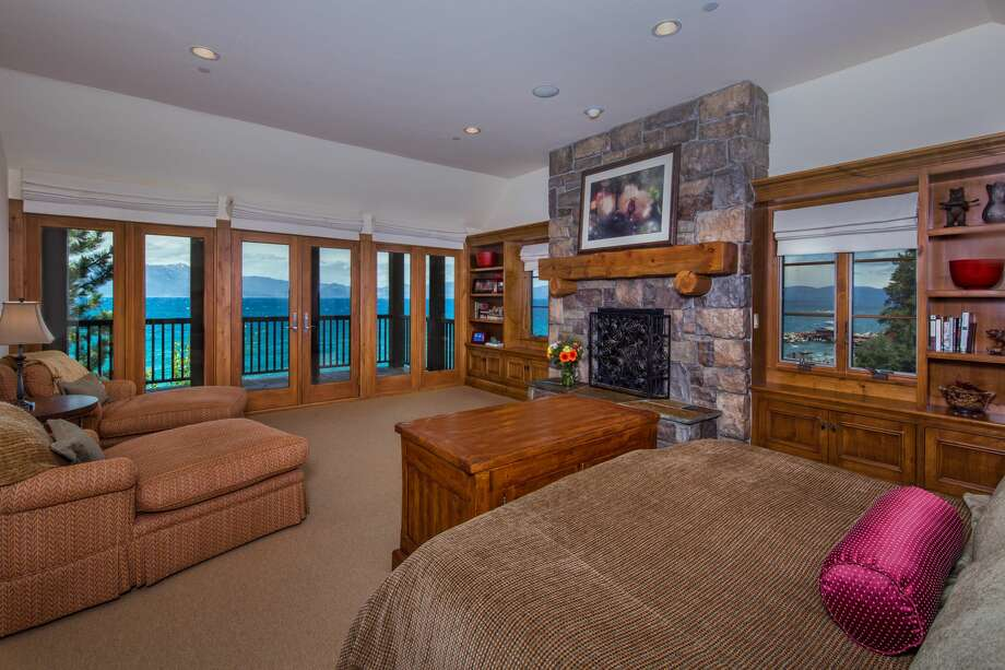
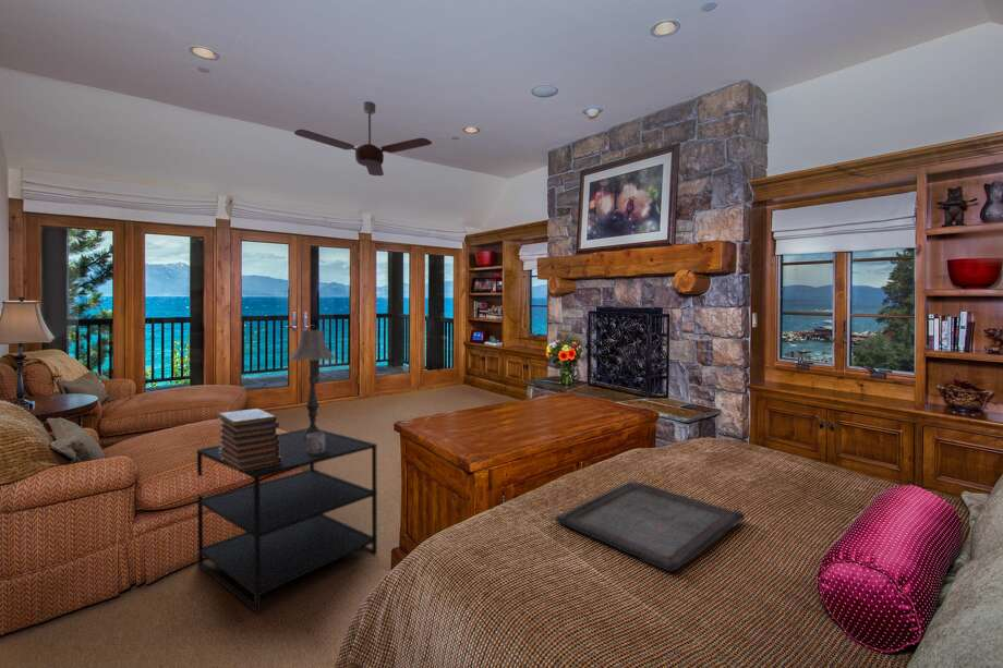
+ serving tray (648, 515)
+ mug (317, 442)
+ book stack (247, 436)
+ ceiling fan (368, 136)
+ side table (289, 503)
+ table lamp (312, 382)
